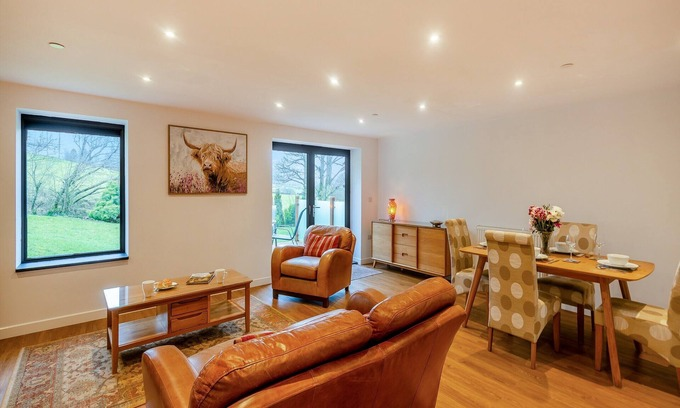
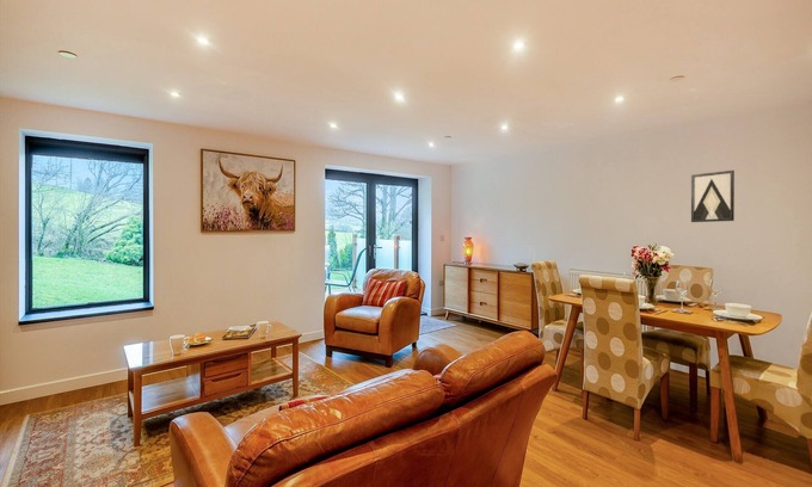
+ wall art (712, 197)
